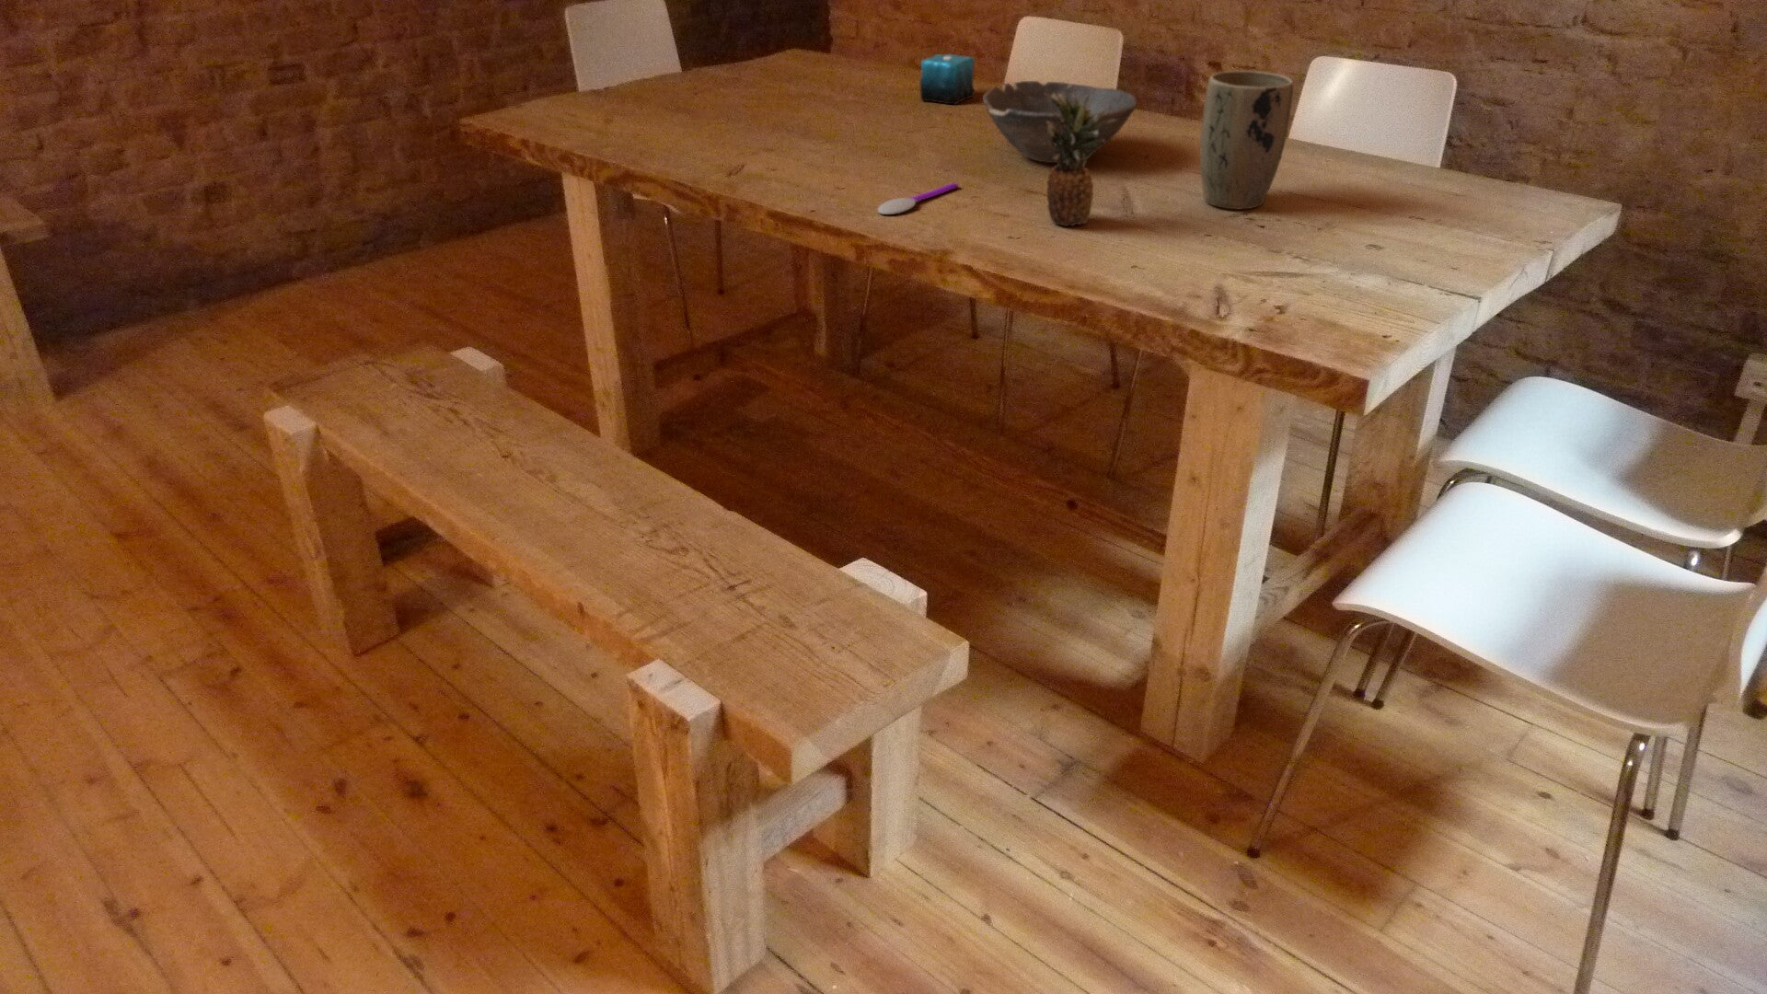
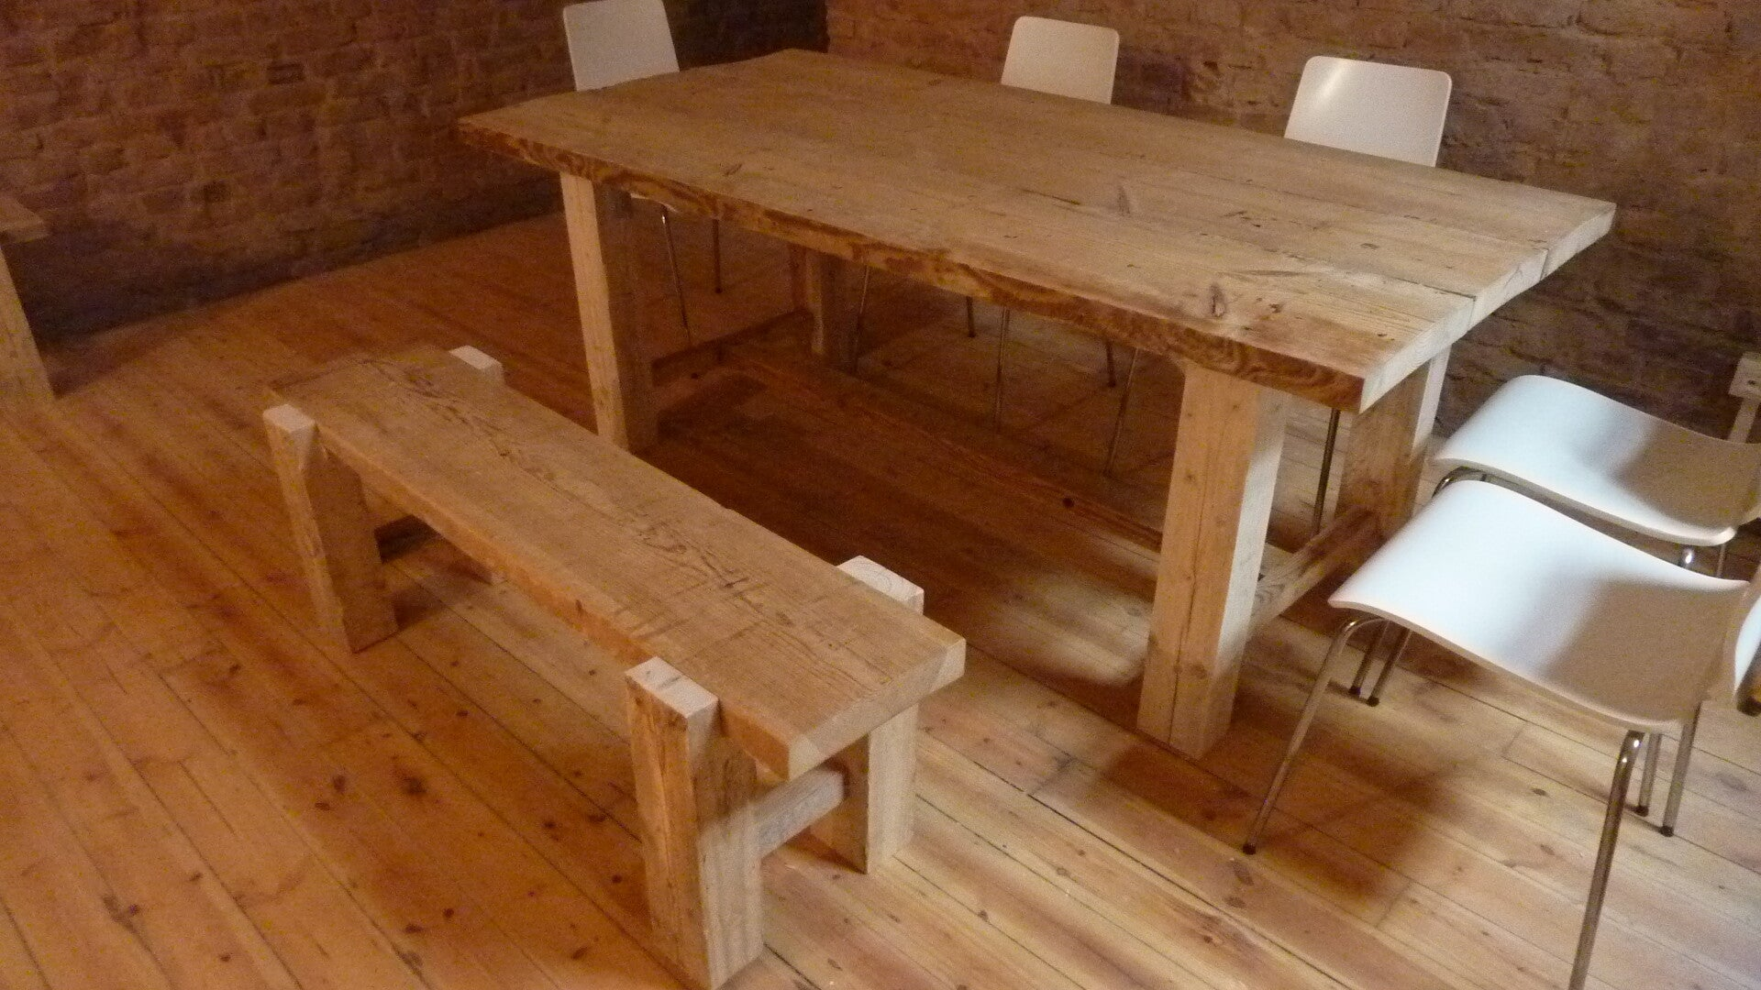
- candle (947, 70)
- plant pot (1242, 141)
- bowl (1058, 126)
- spoon (920, 197)
- fruit (1075, 158)
